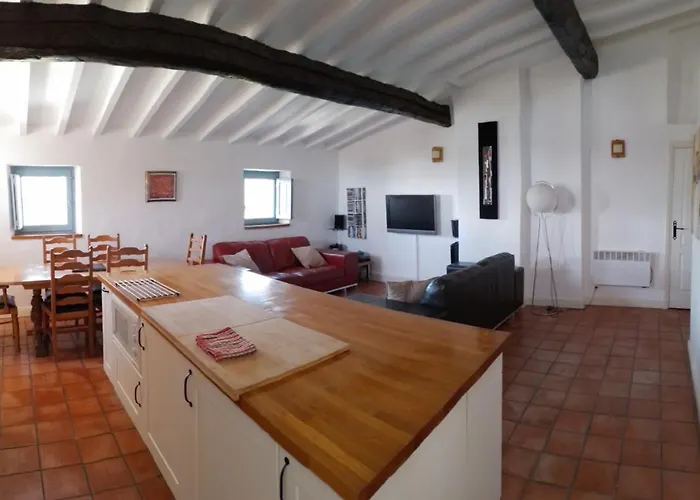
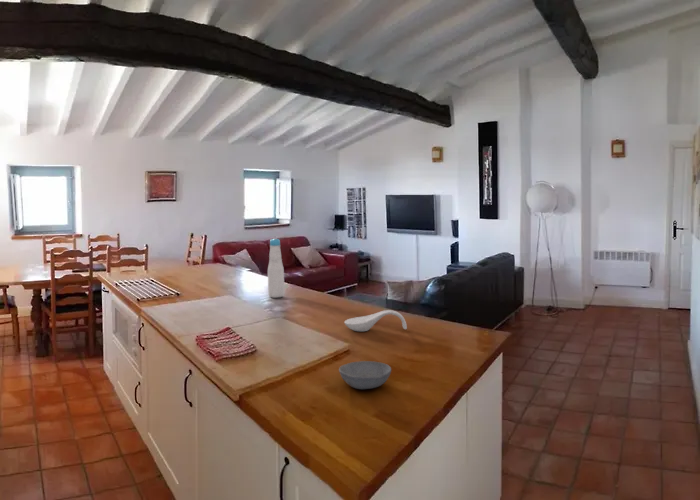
+ bottle (275, 267)
+ spoon rest (375, 320)
+ bowl (365, 376)
